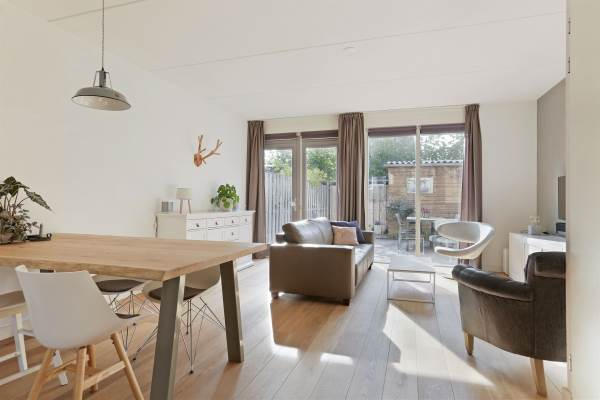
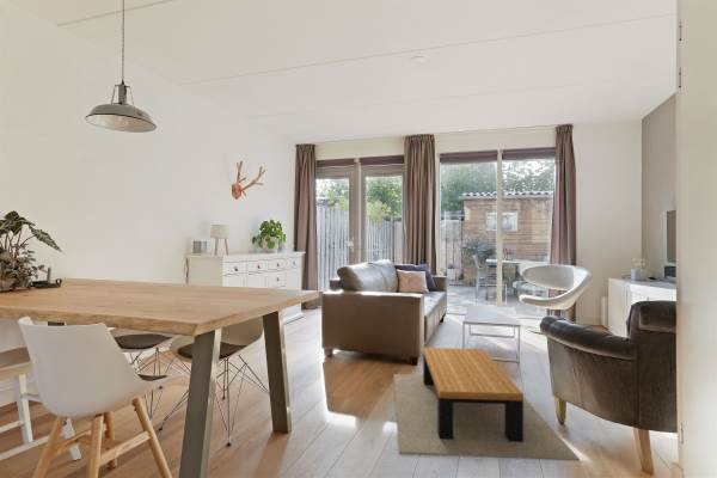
+ coffee table (464, 386)
